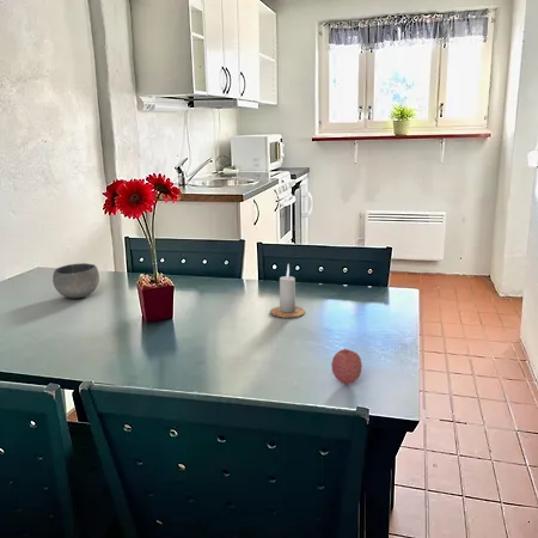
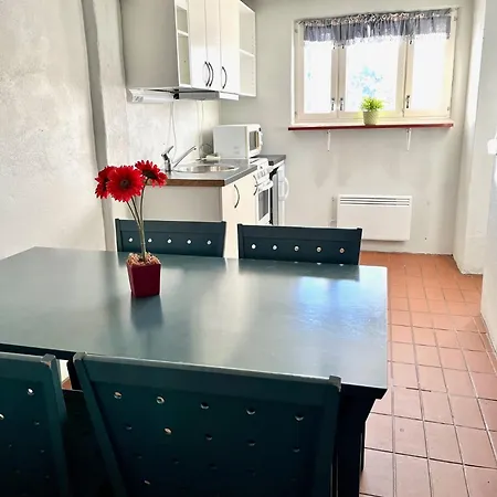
- fruit (346, 366)
- bowl (77, 281)
- candle (287, 287)
